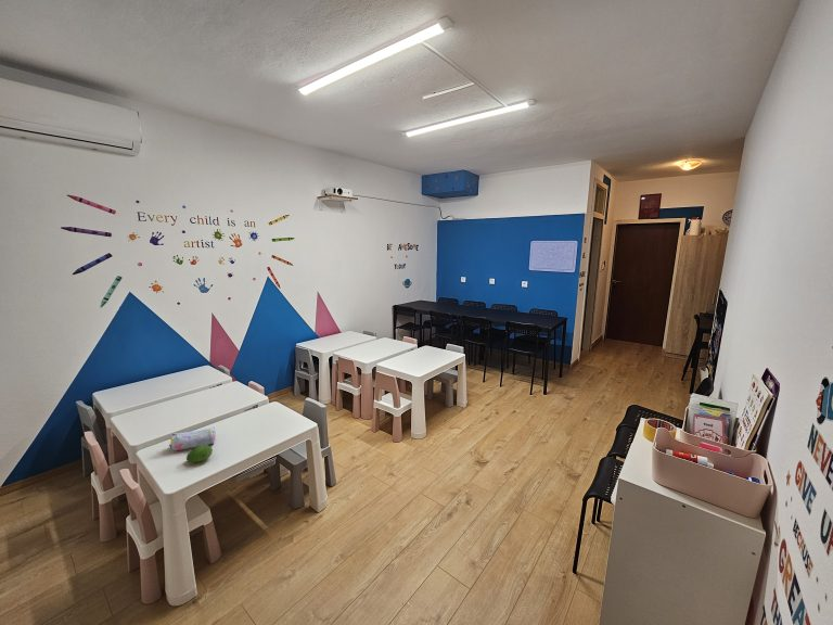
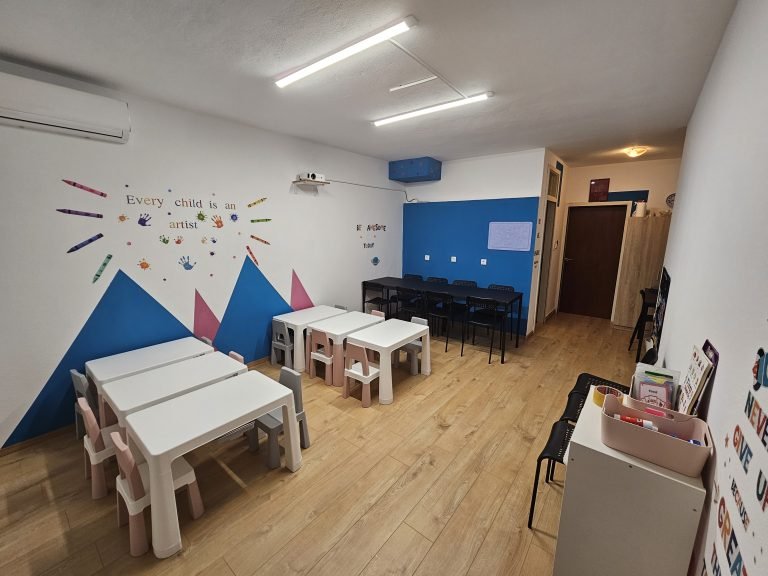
- fruit (198, 452)
- pencil case (193, 437)
